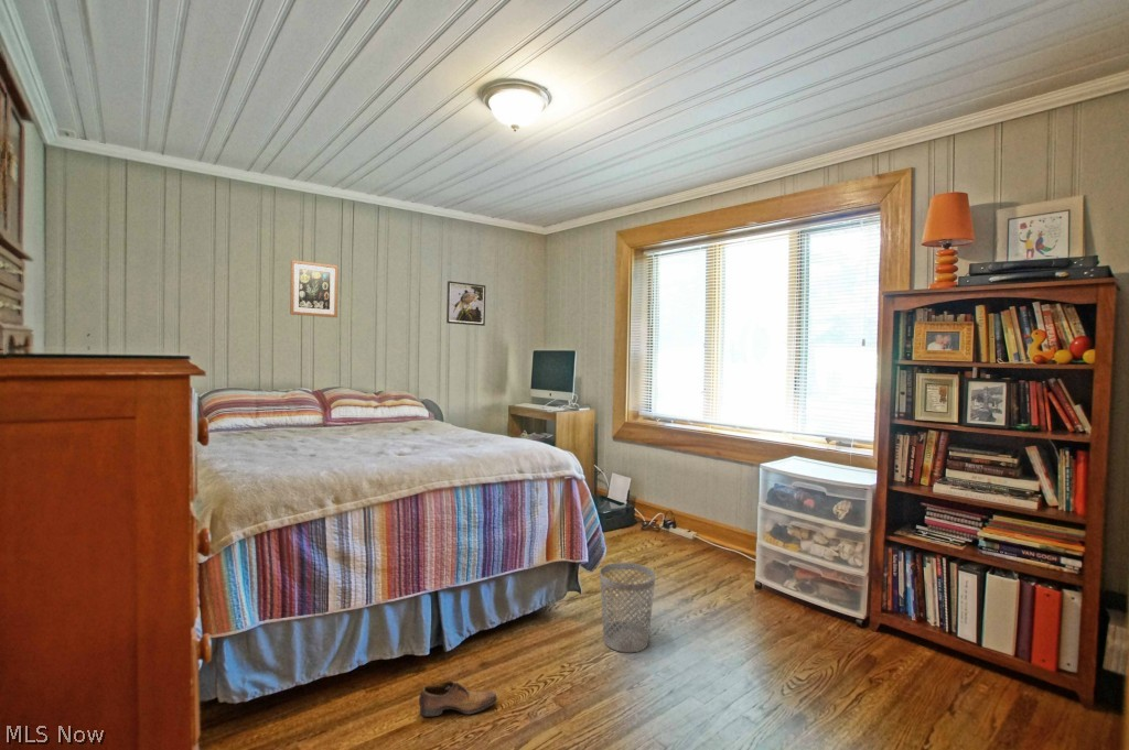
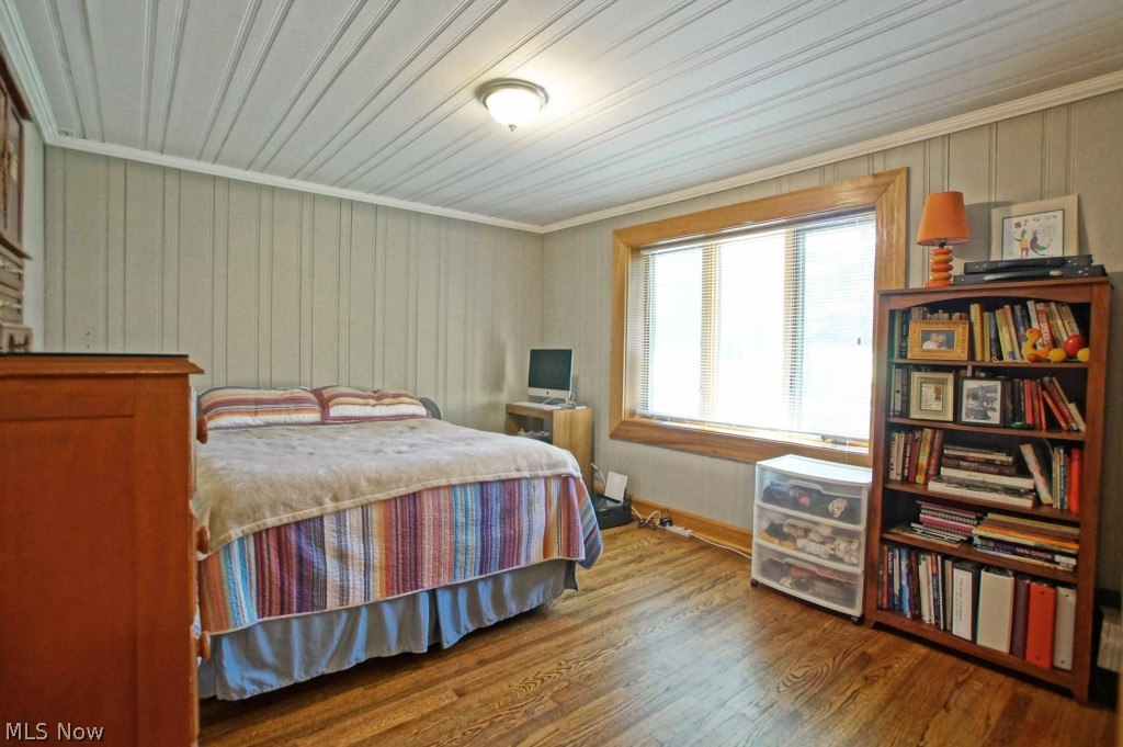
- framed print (466, 304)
- wastebasket (626, 606)
- shoe (458, 695)
- wall art (314, 289)
